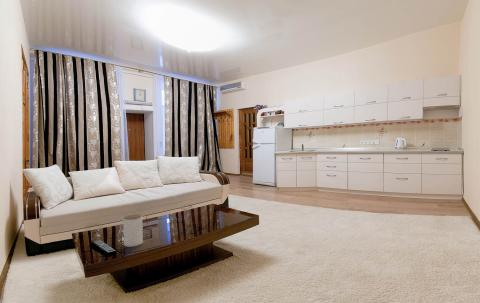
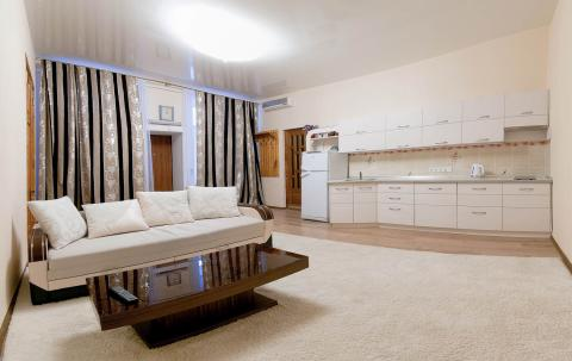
- jar (133, 229)
